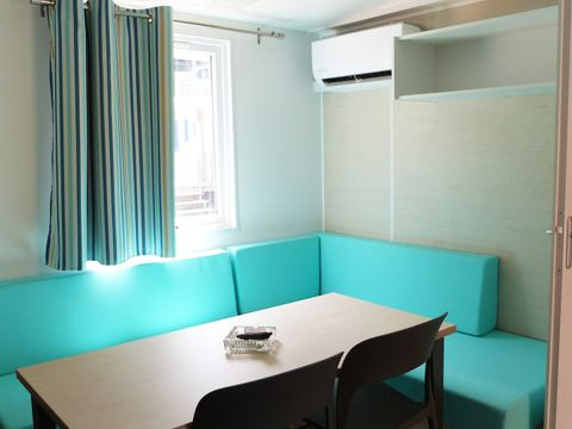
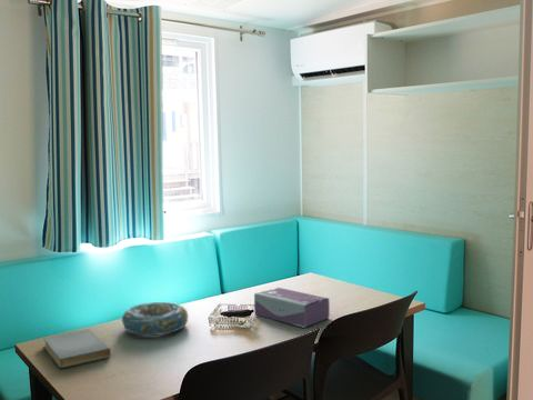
+ decorative bowl (155, 318)
+ book (76, 347)
+ tissue box (291, 304)
